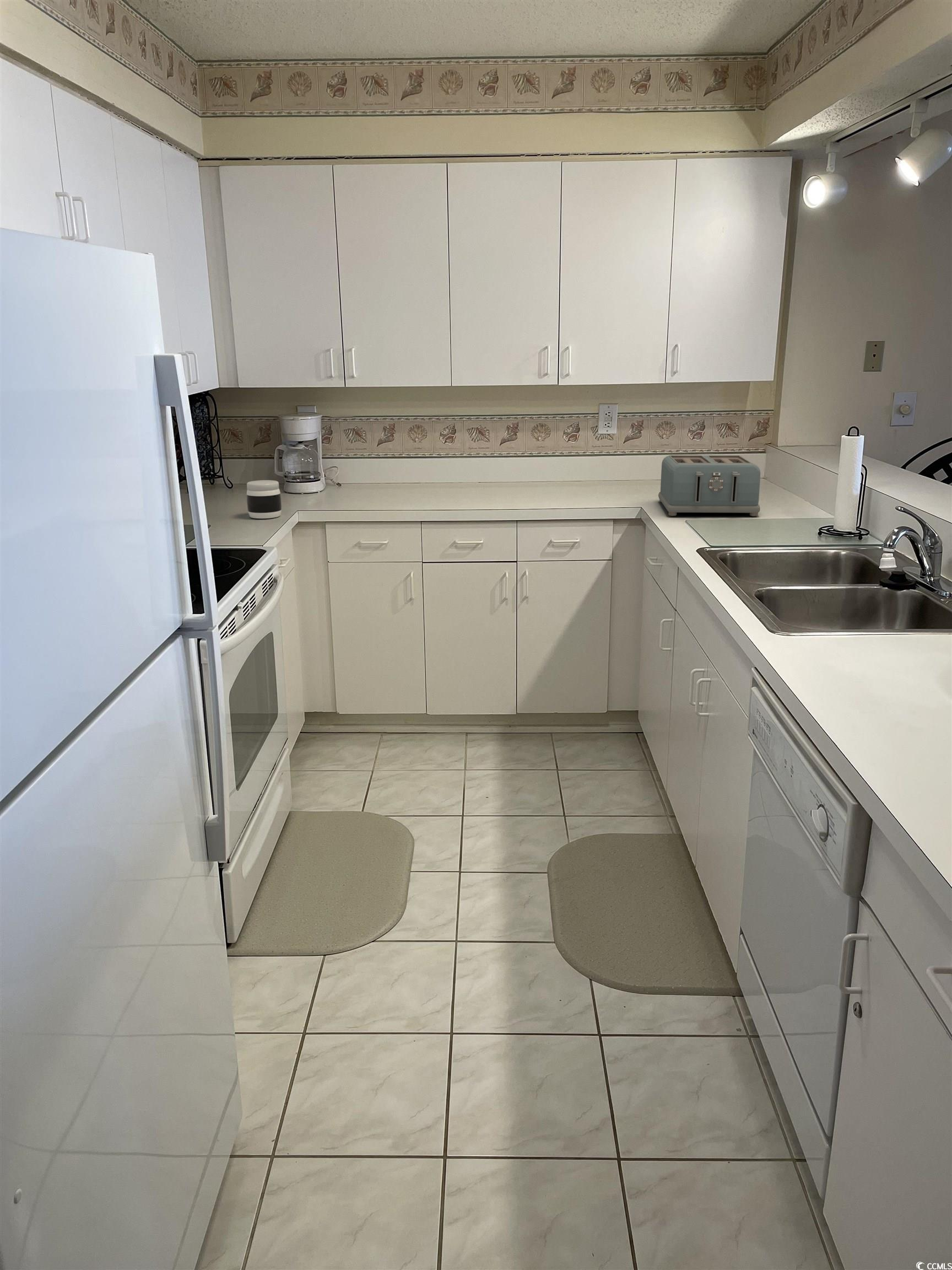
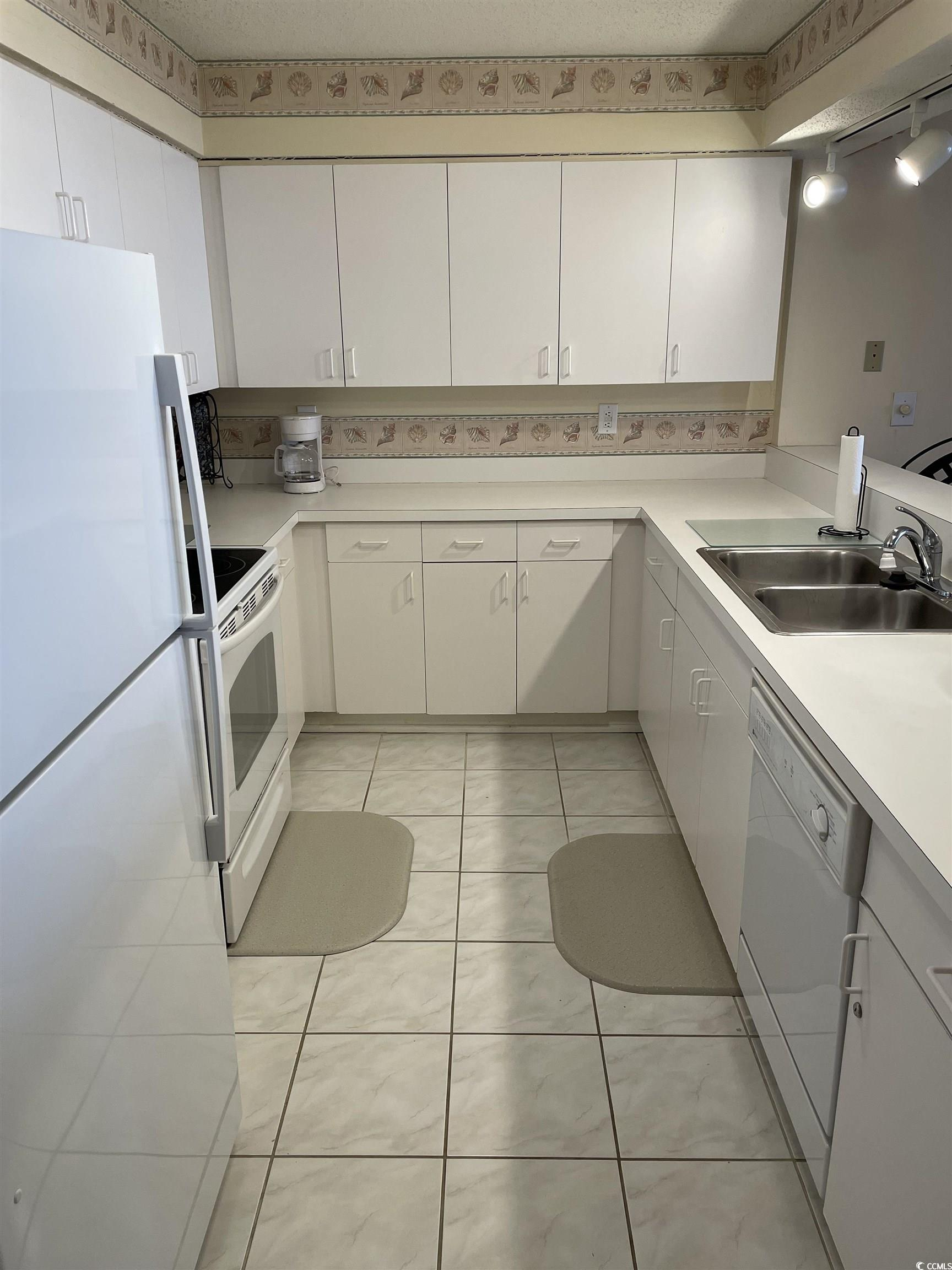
- jar (264, 499)
- toaster (708, 485)
